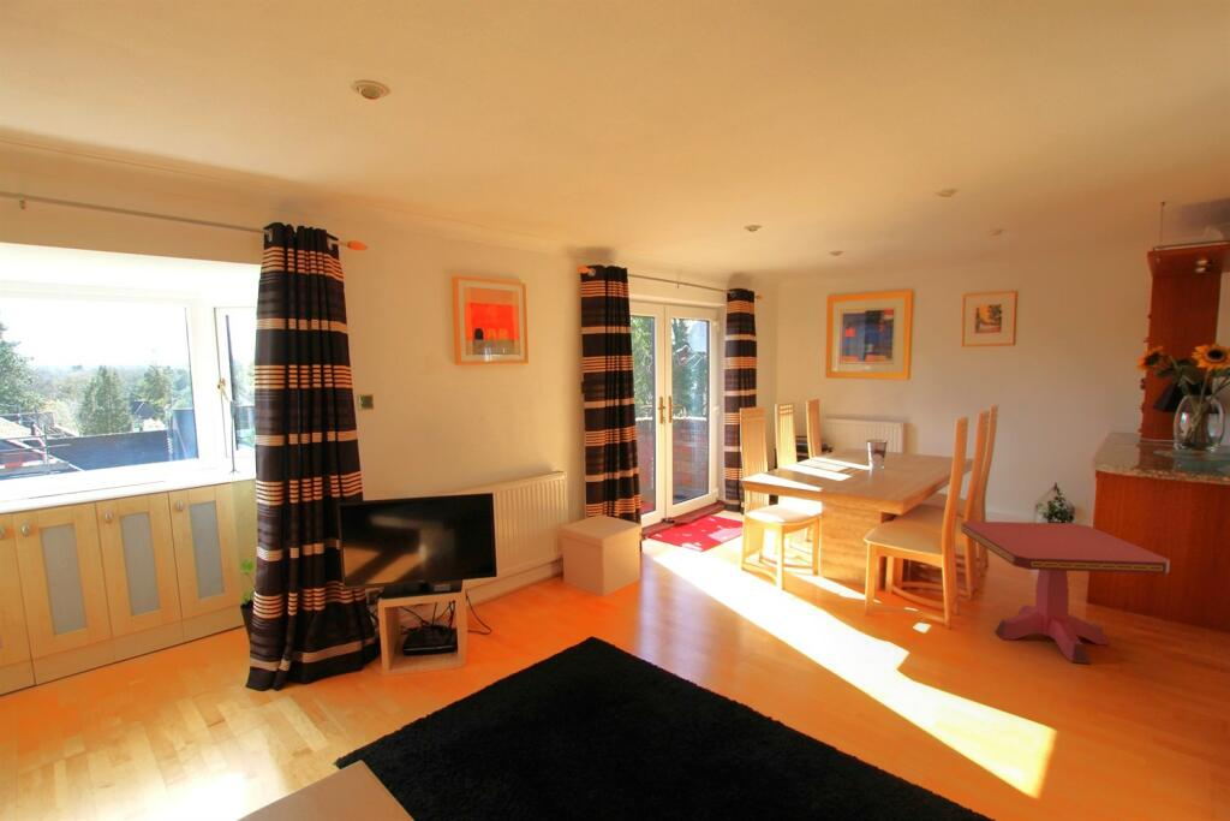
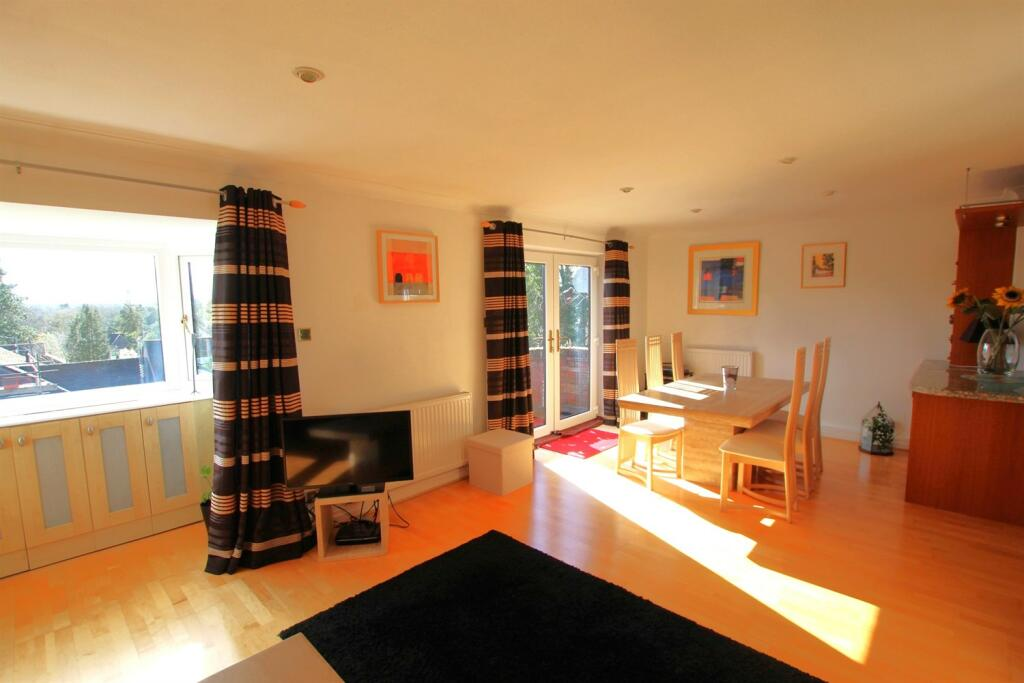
- side table (1052, 589)
